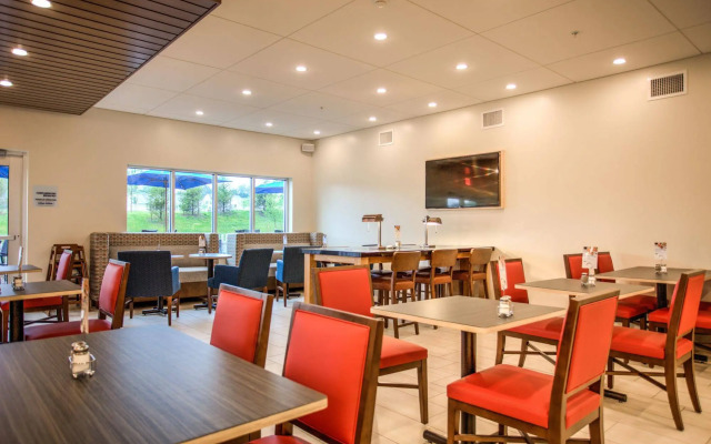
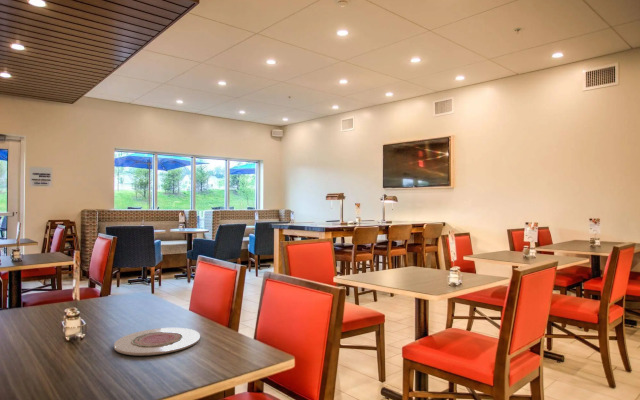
+ plate (158, 339)
